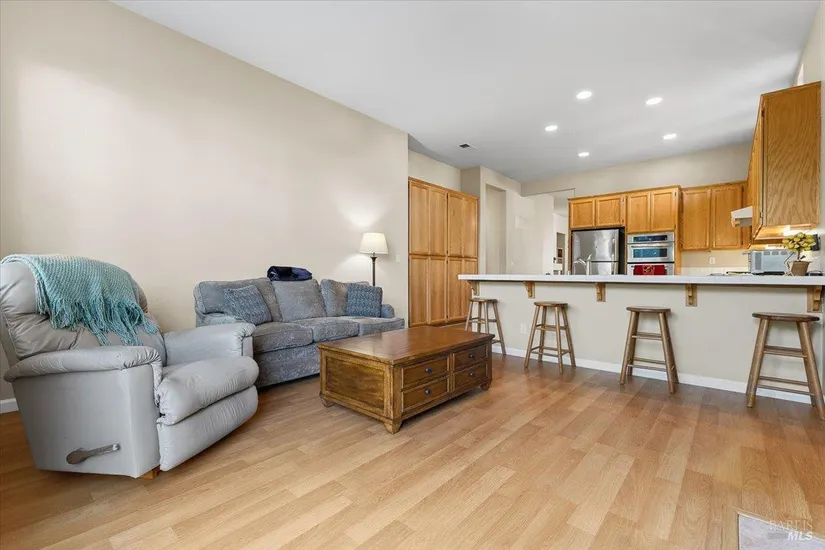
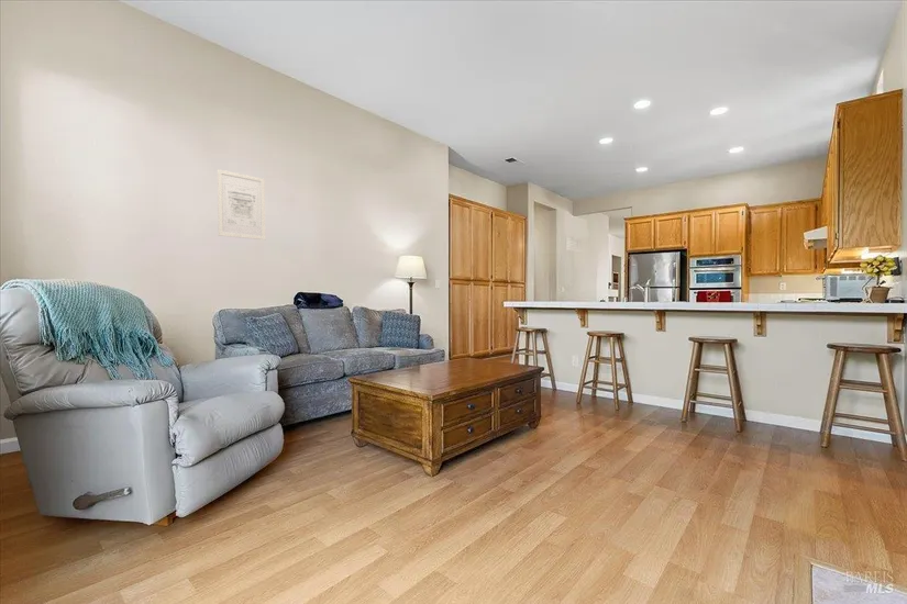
+ wall art (242, 205)
